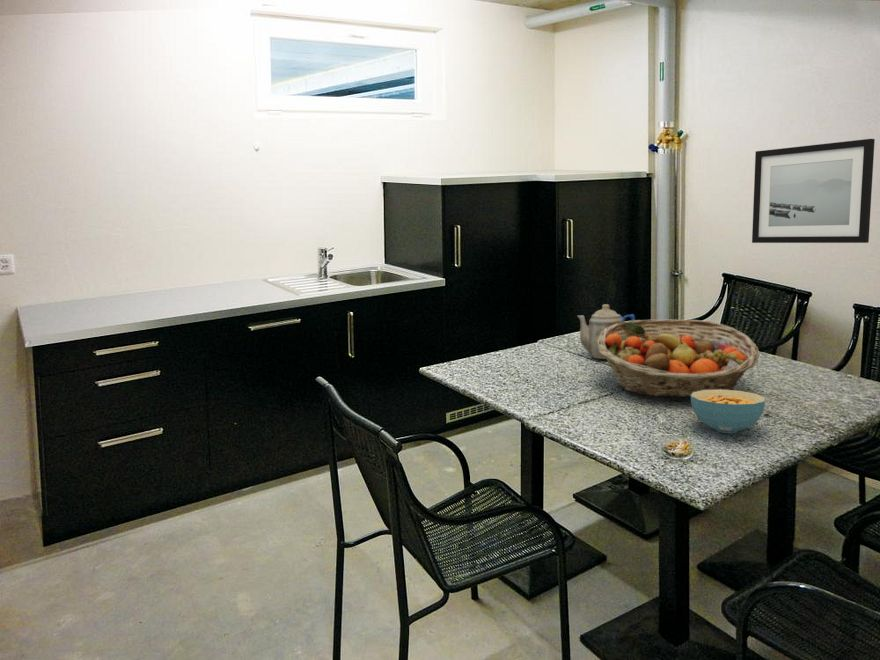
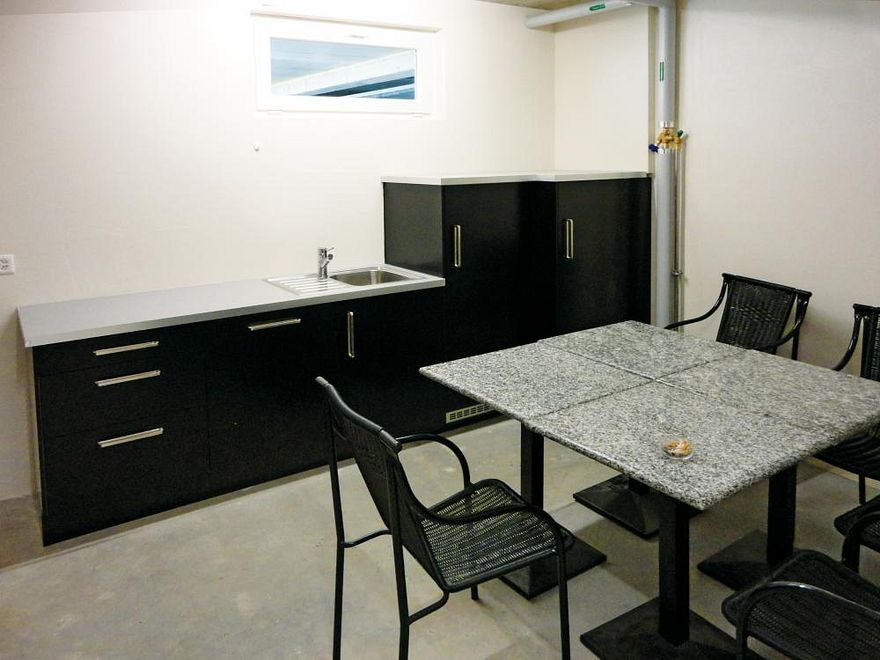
- fruit basket (675, 356)
- teapot (603, 330)
- wall art (809, 194)
- cereal bowl (727, 413)
